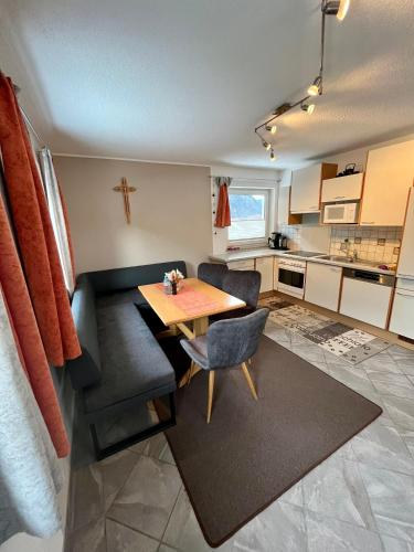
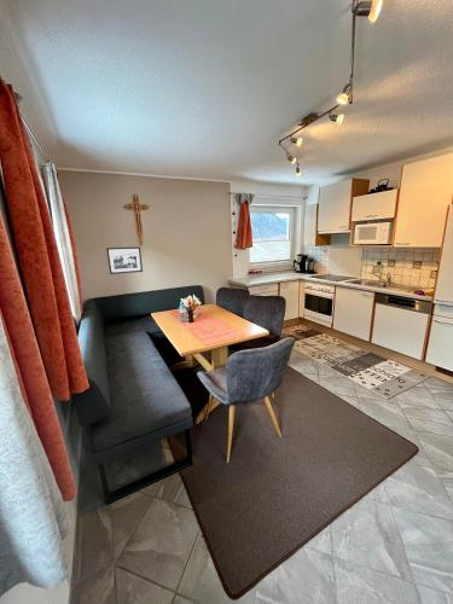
+ picture frame (124, 260)
